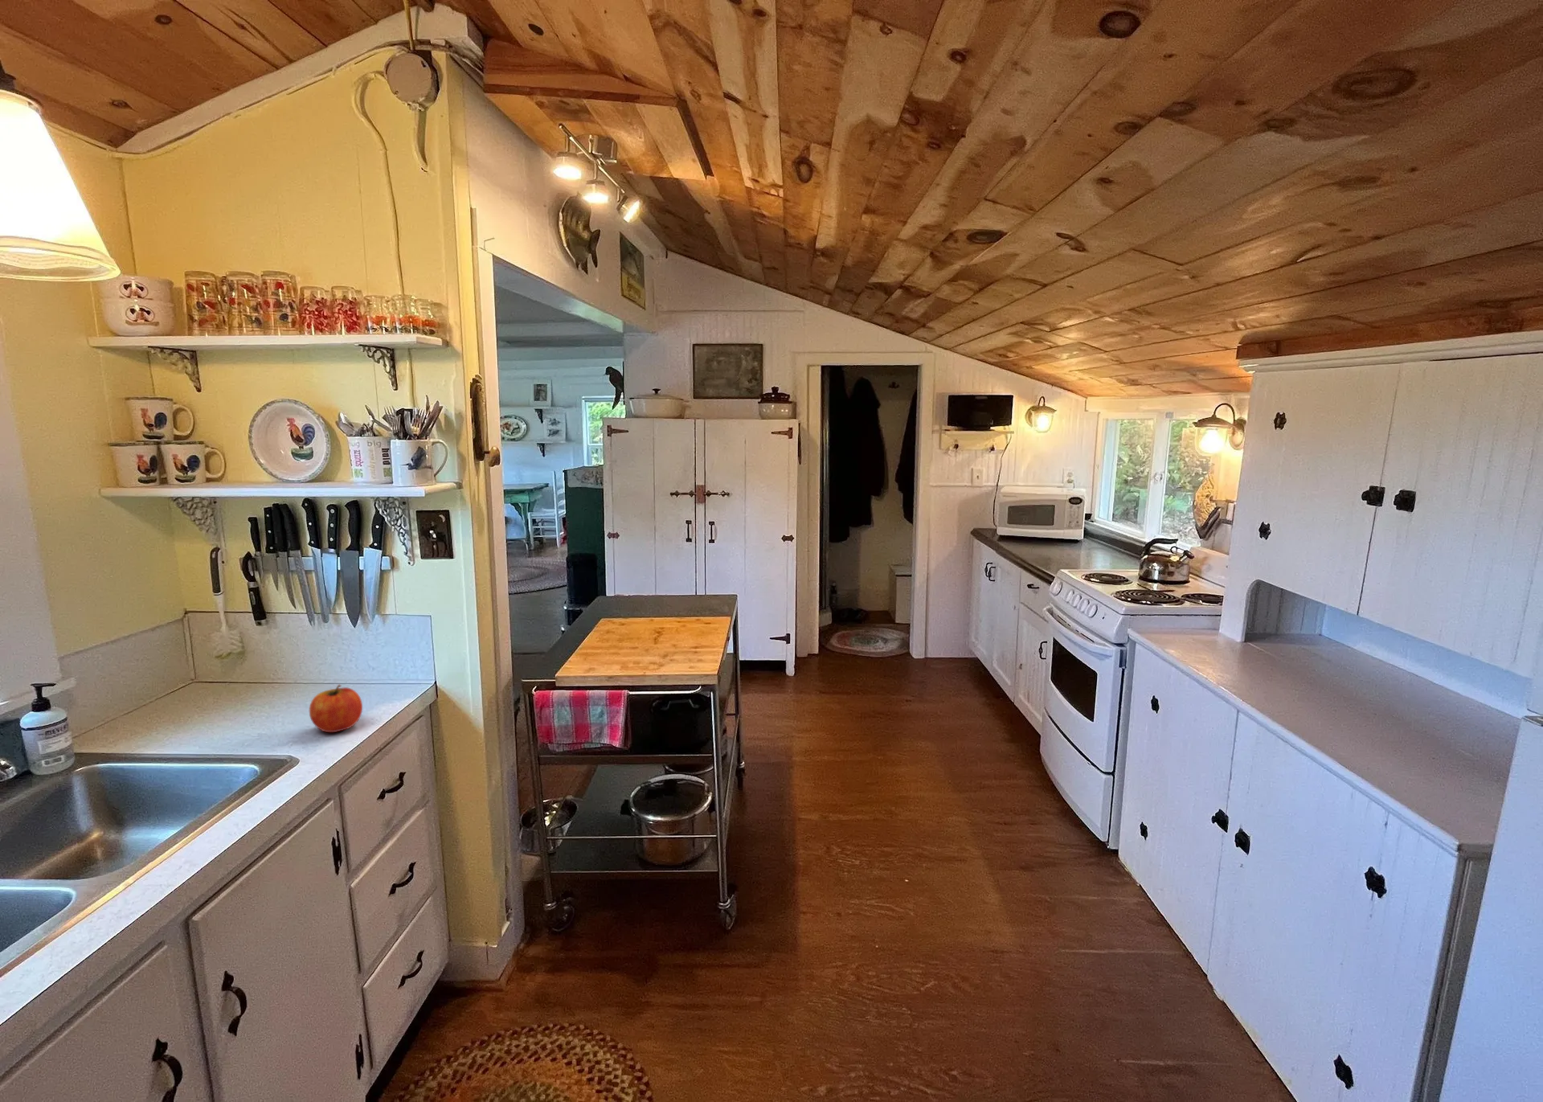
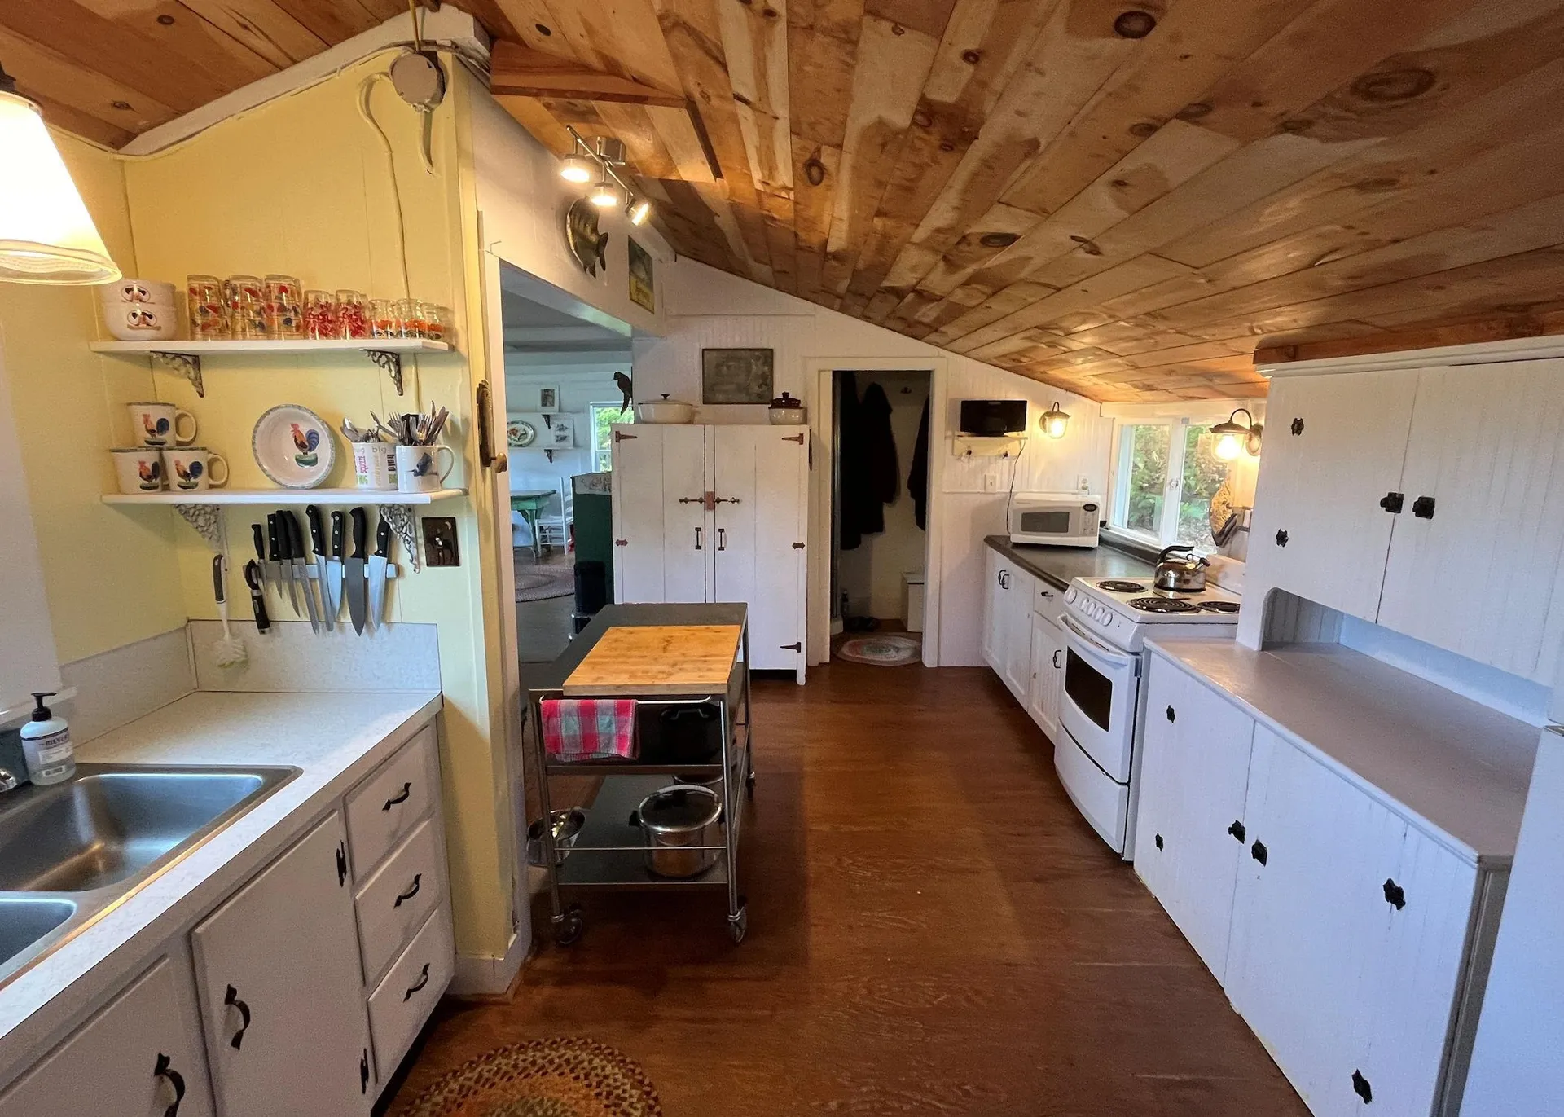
- fruit (336, 707)
